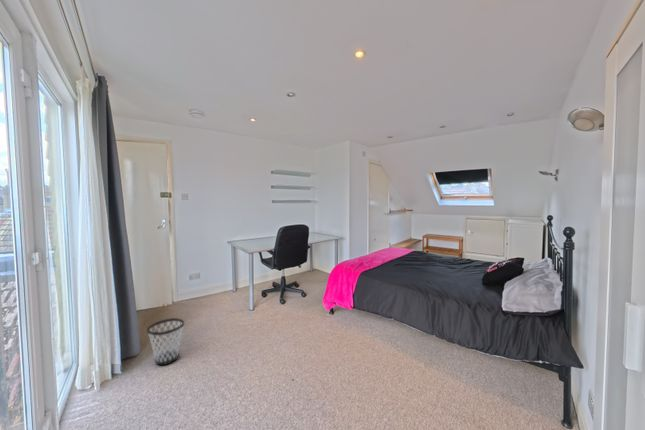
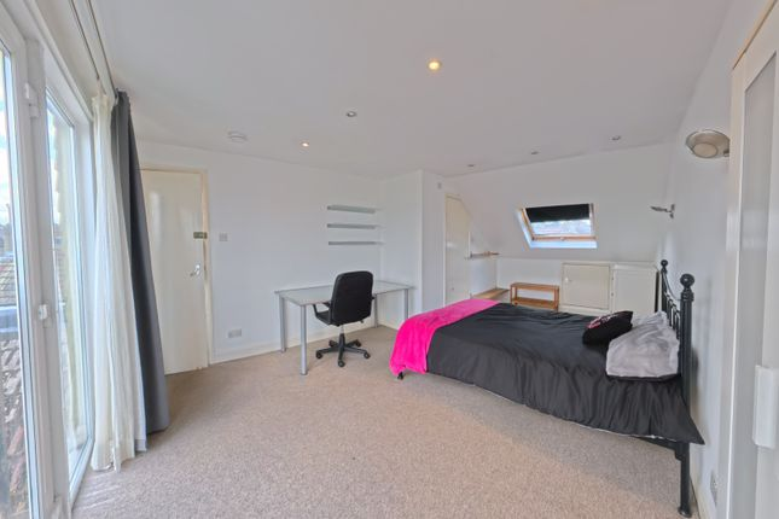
- wastebasket (167, 342)
